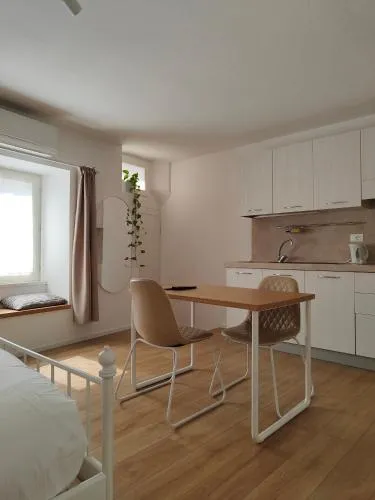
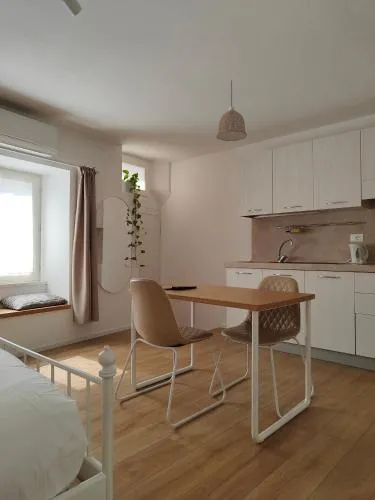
+ pendant lamp (231, 108)
